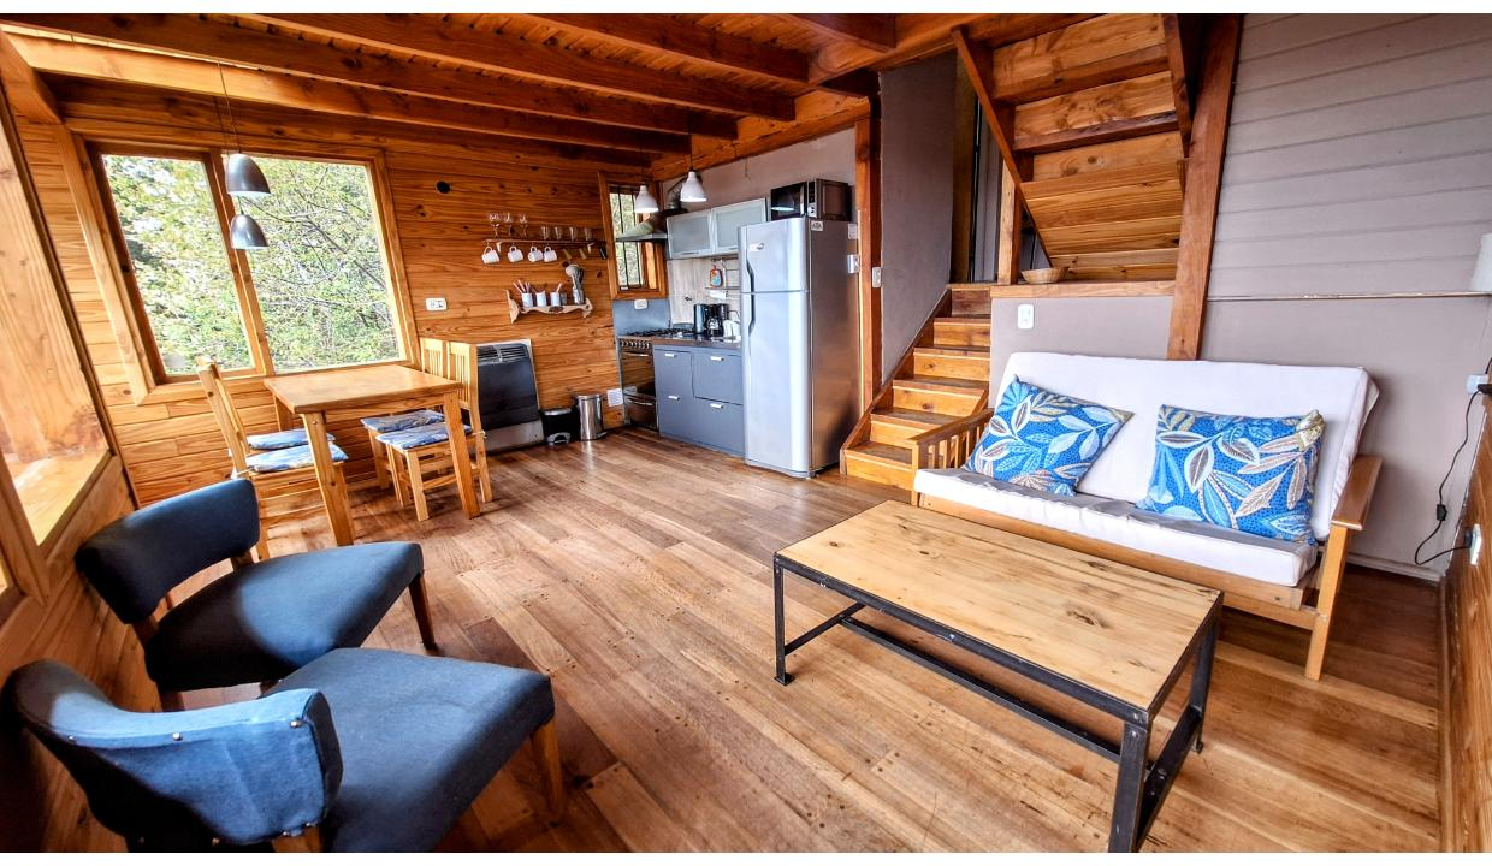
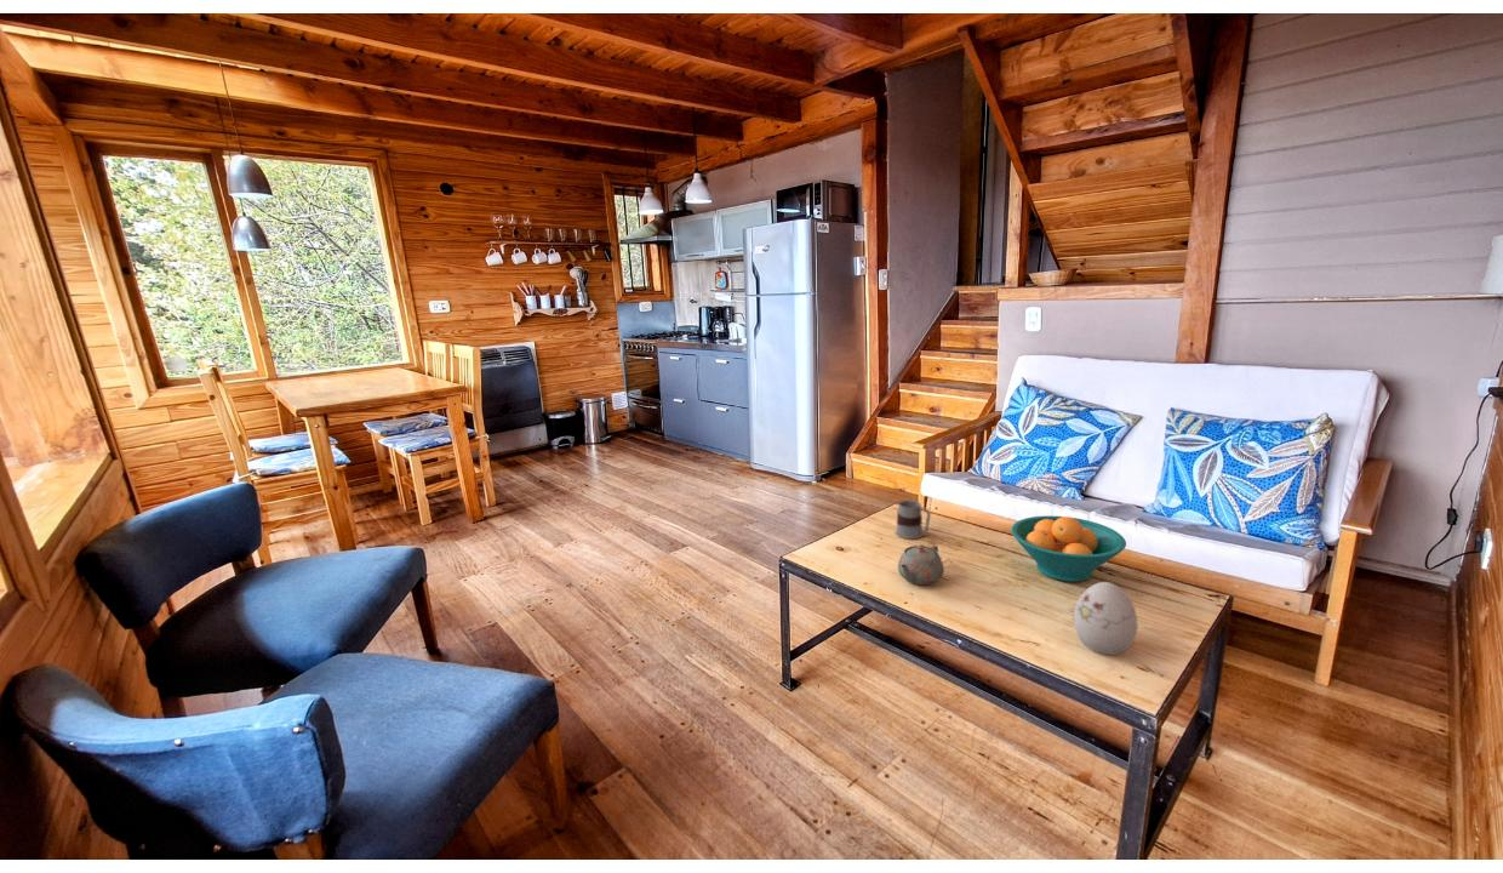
+ teapot (919, 563)
+ mug (913, 519)
+ fruit bowl (1065, 544)
+ decorative egg (1104, 614)
